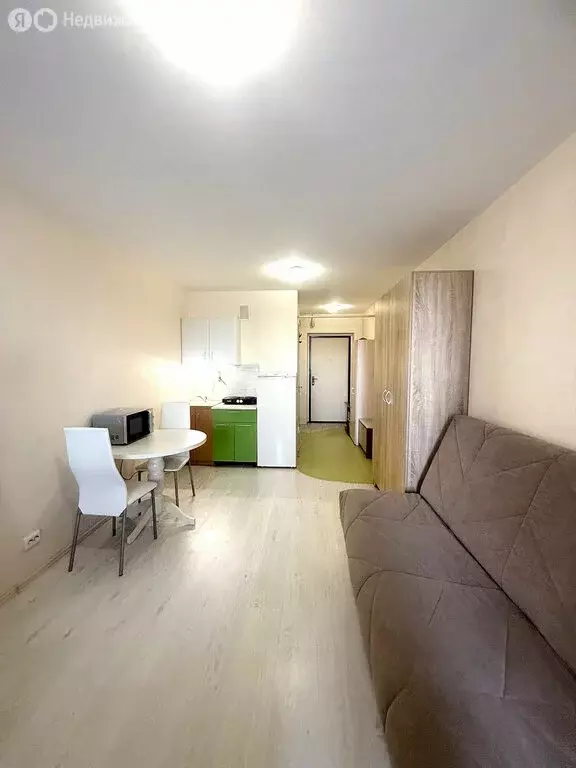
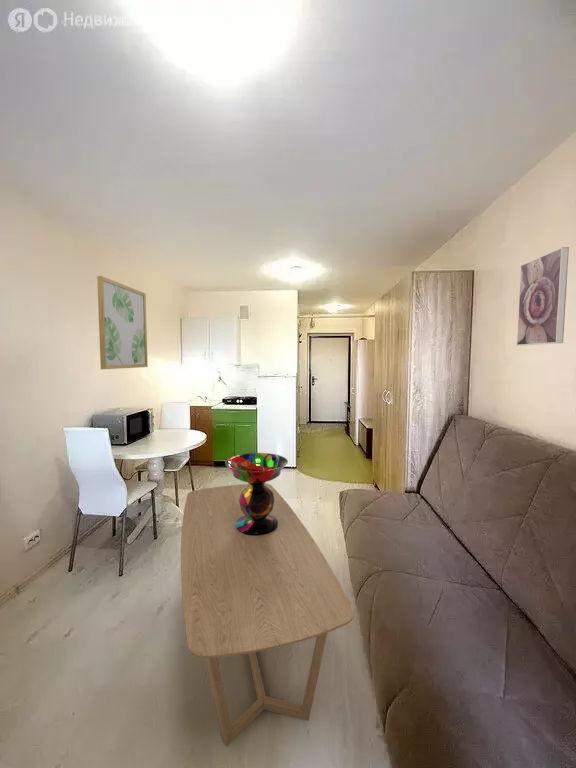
+ wall art (125, 327)
+ decorative bowl (256, 493)
+ coffee table (246, 582)
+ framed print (540, 301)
